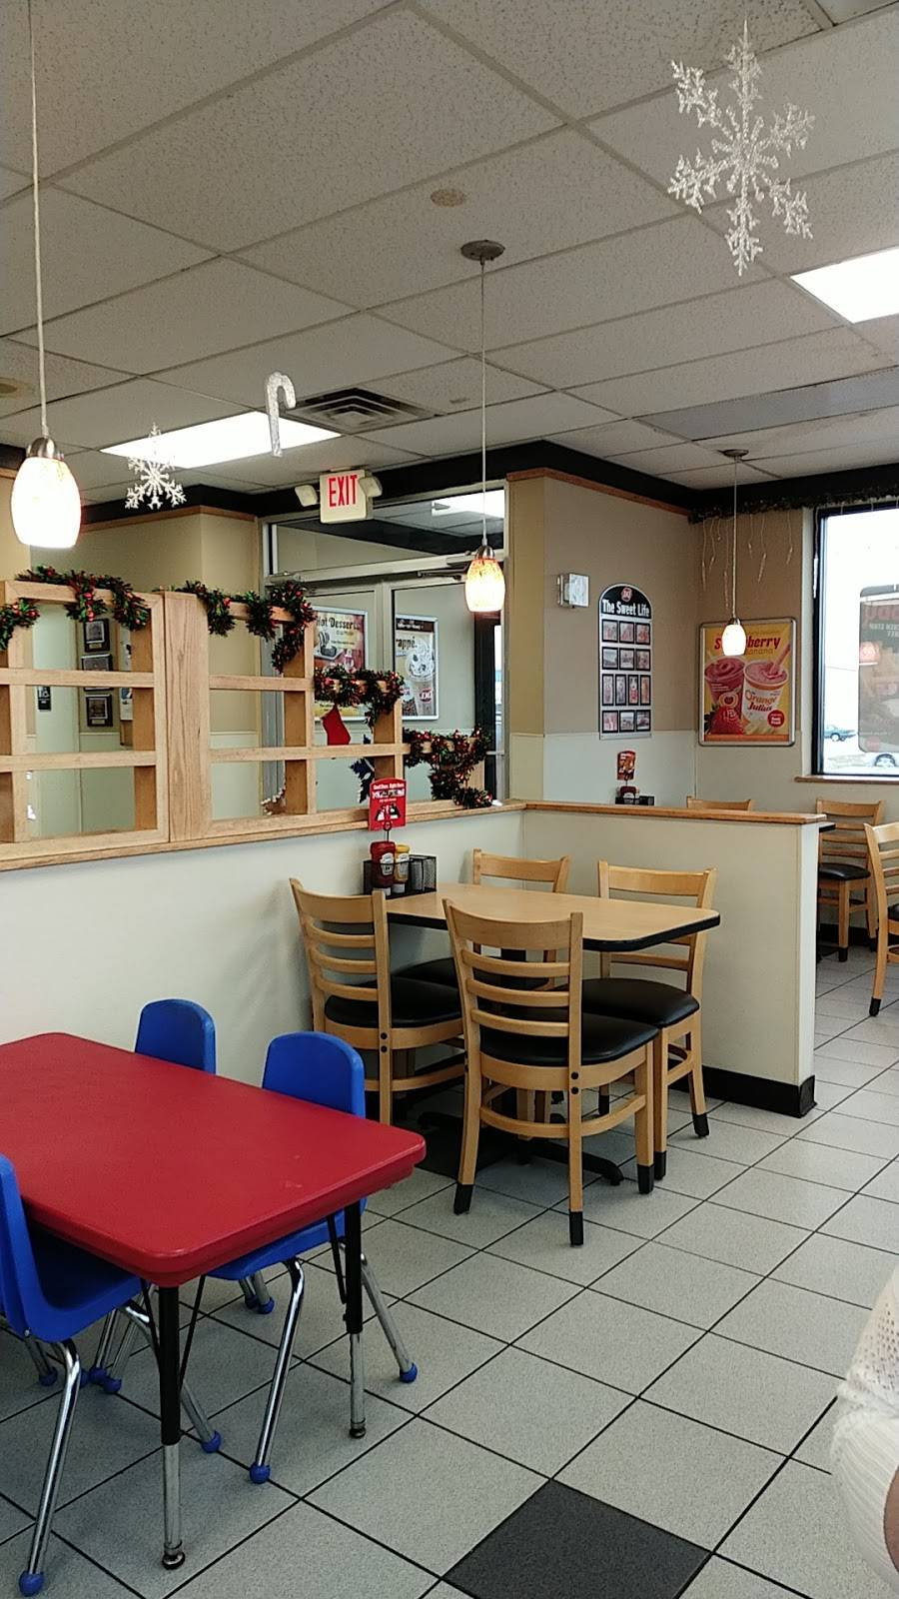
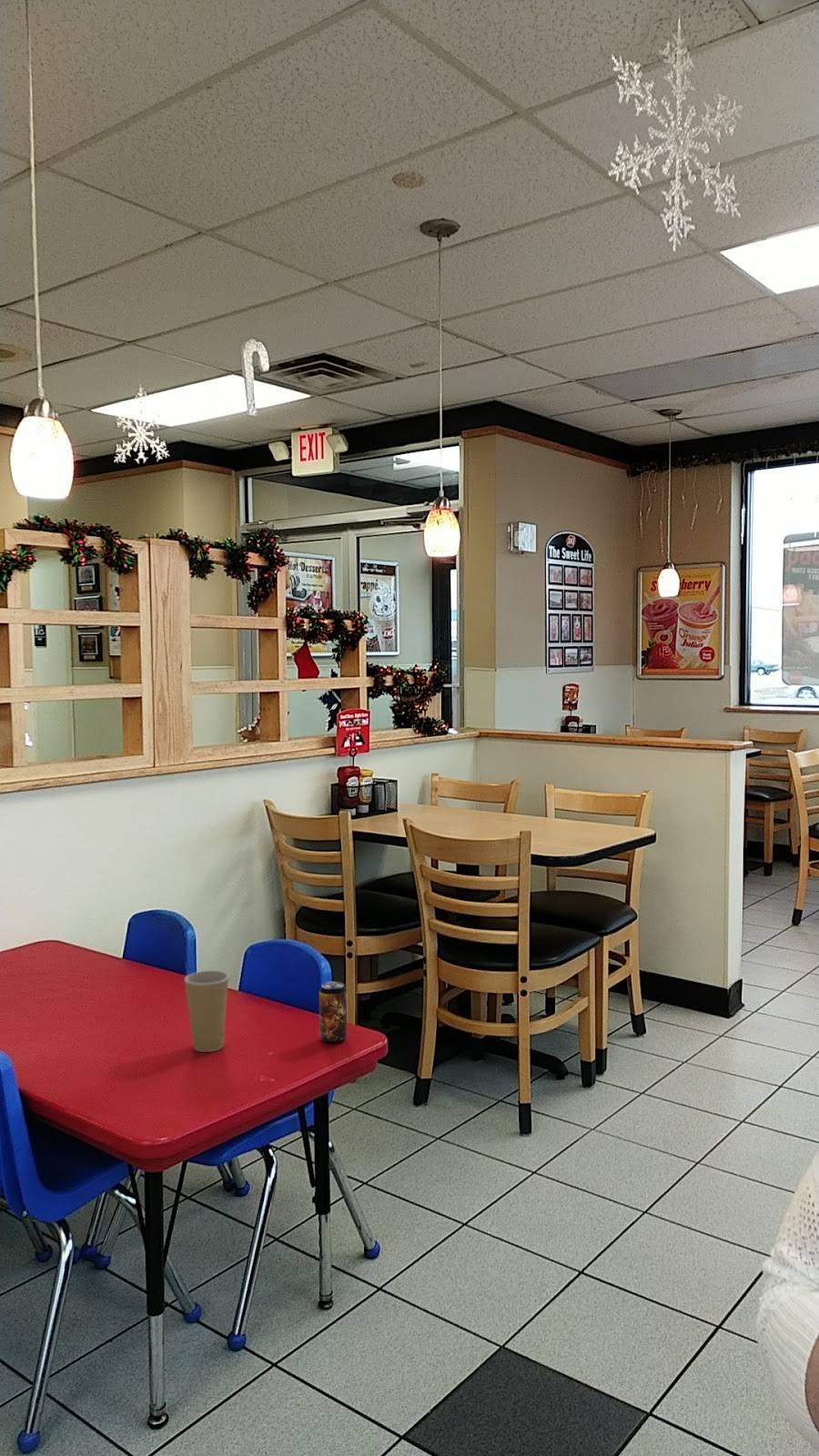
+ paper cup (207, 1011)
+ beverage can (333, 1012)
